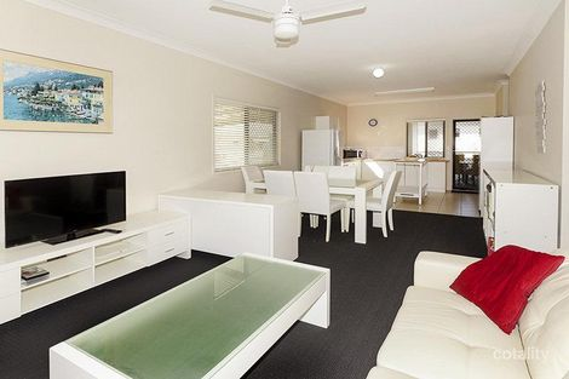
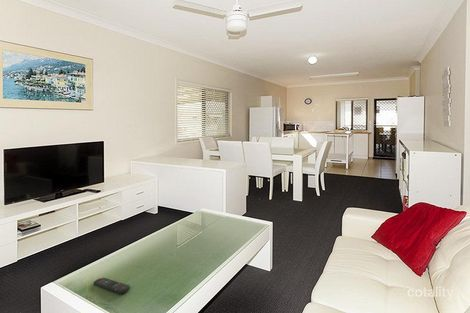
+ remote control (111, 285)
